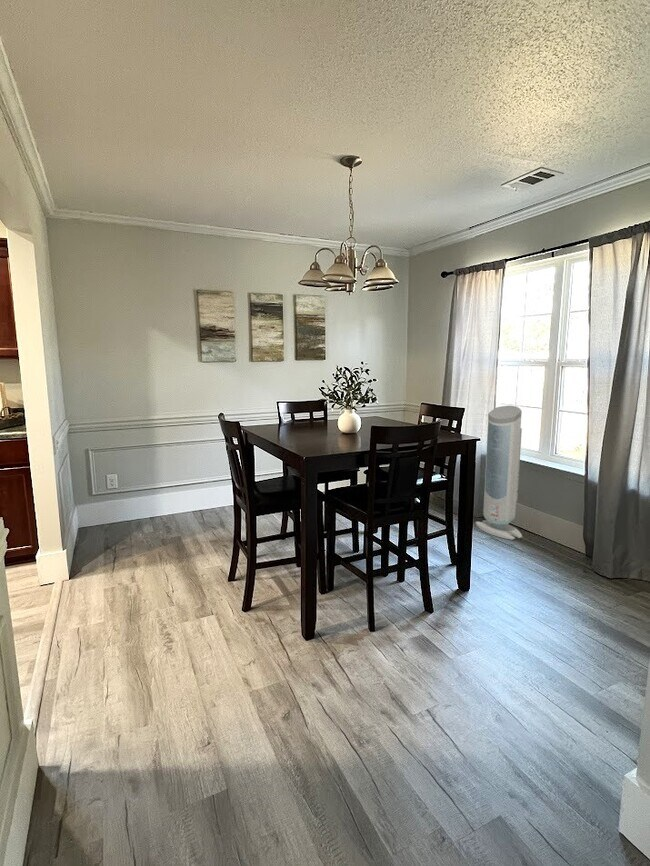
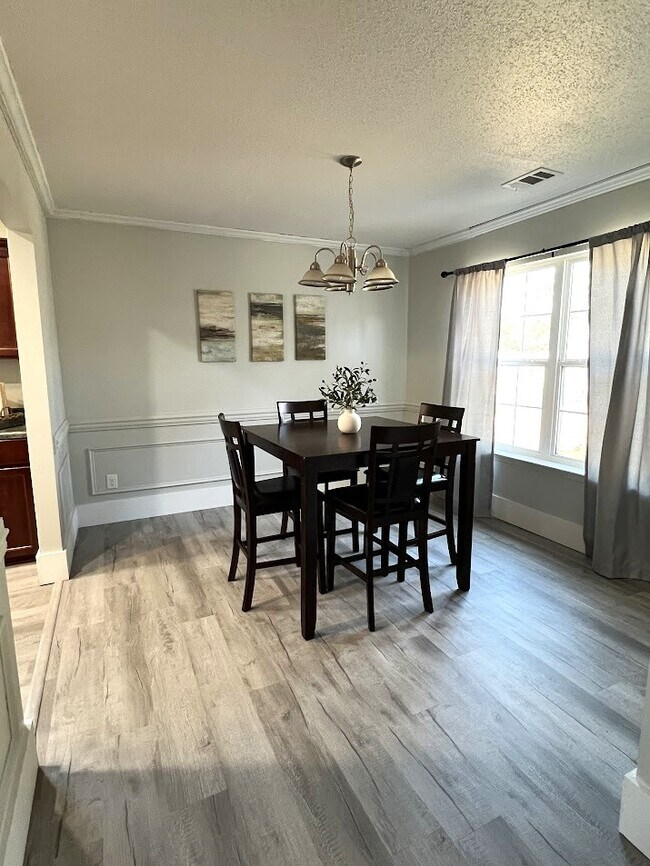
- air purifier (501, 469)
